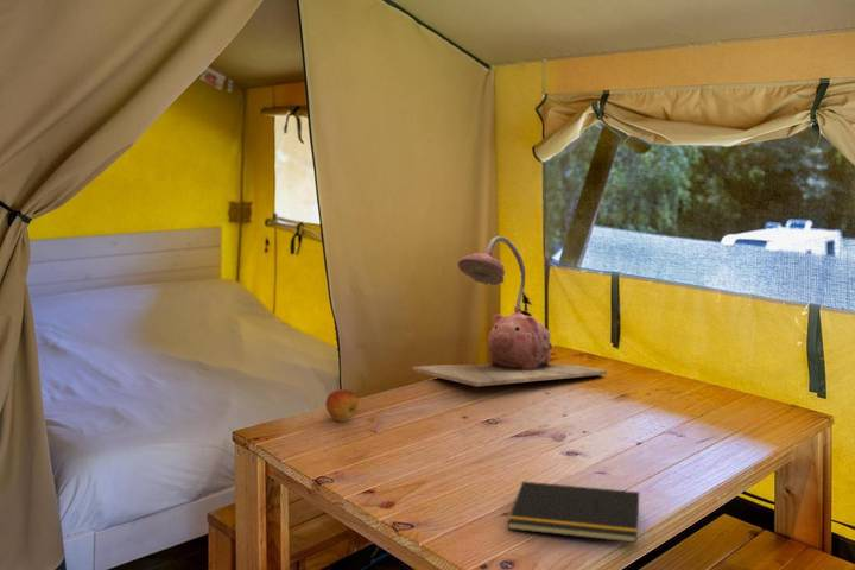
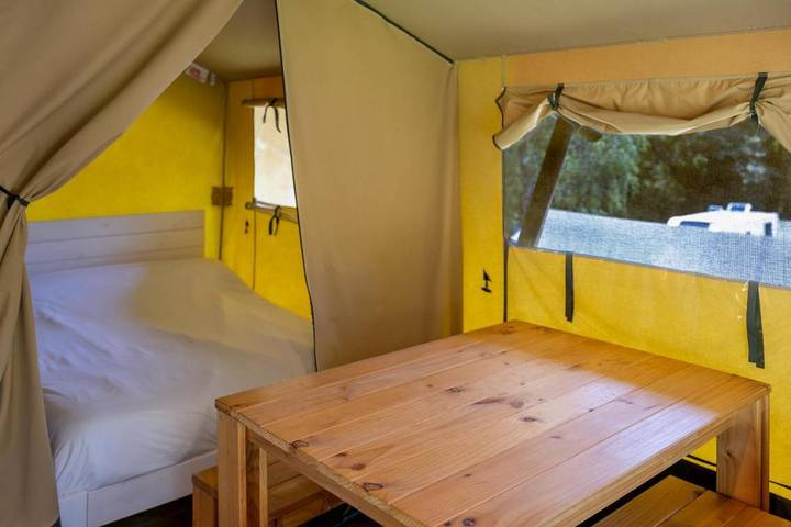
- fruit (341, 405)
- table lamp (514, 308)
- notepad (575, 509)
